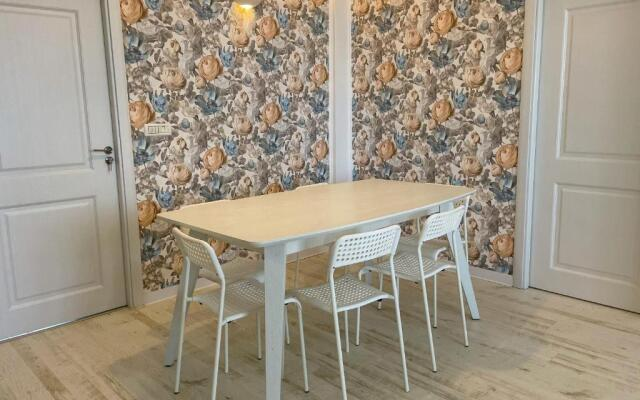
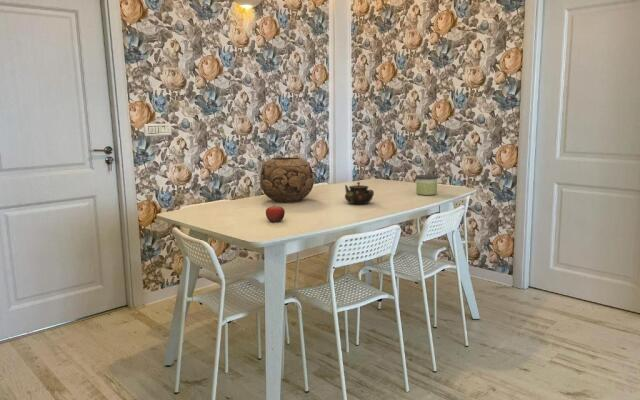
+ fruit (275, 212)
+ teapot (358, 192)
+ candle (426, 185)
+ decorative bowl (286, 179)
